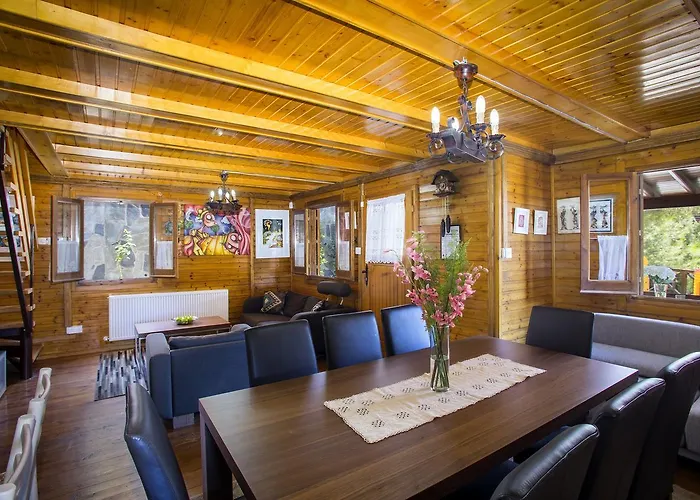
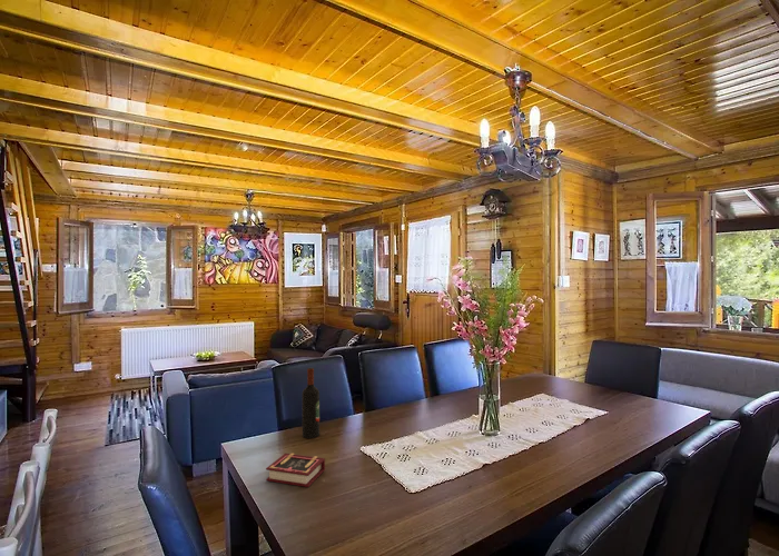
+ book (296, 468)
+ wine bottle (310, 401)
